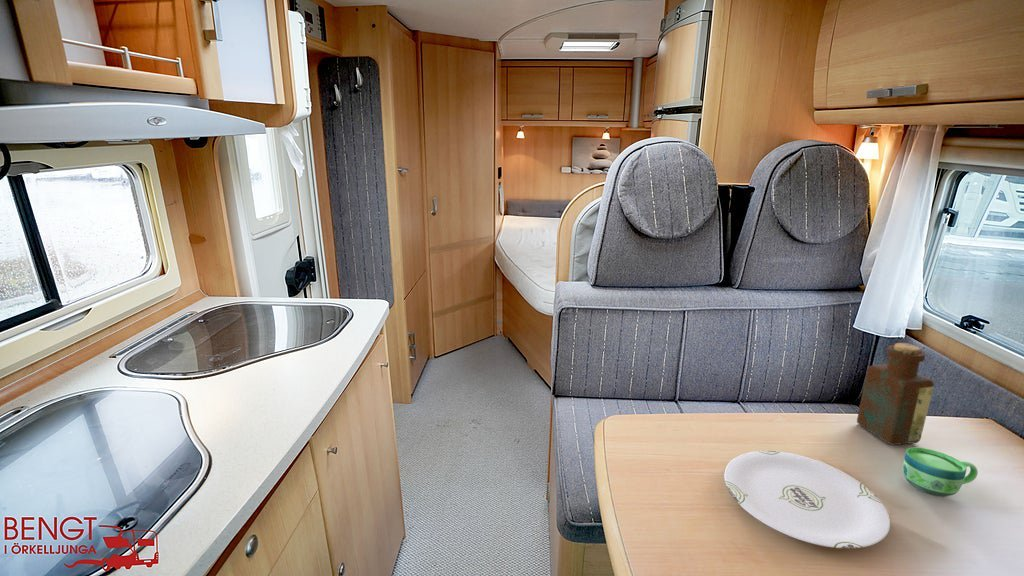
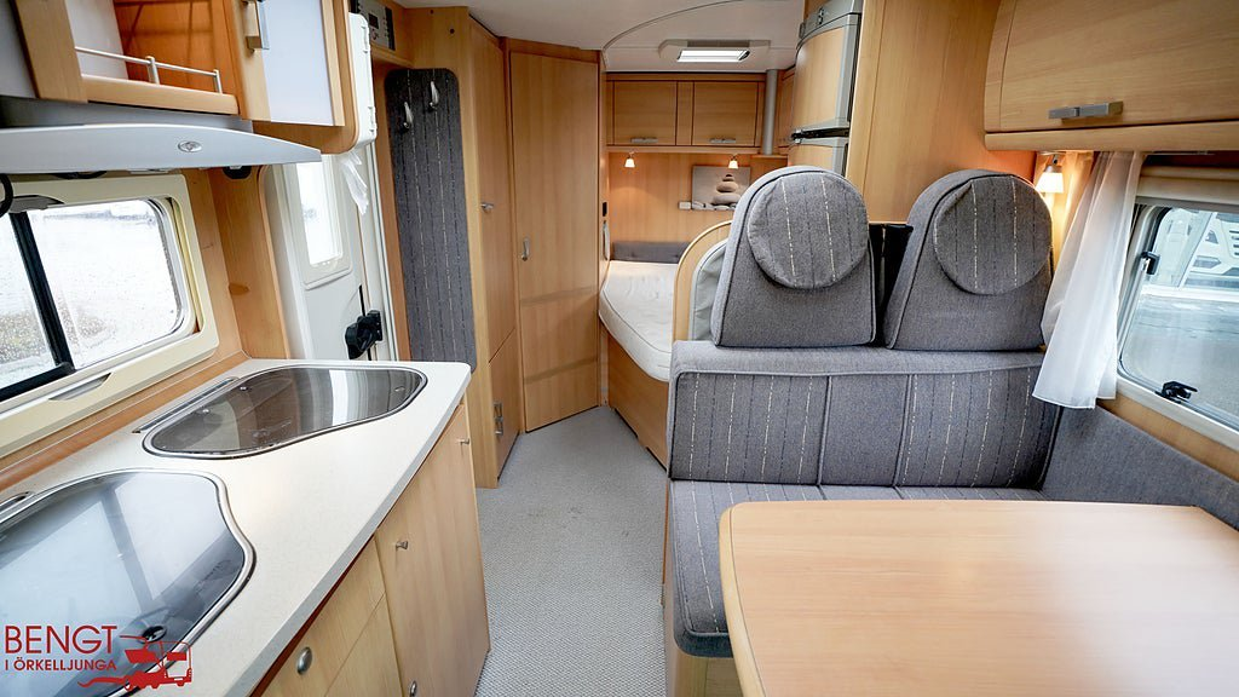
- cup (938, 472)
- plate (800, 497)
- bottle (896, 390)
